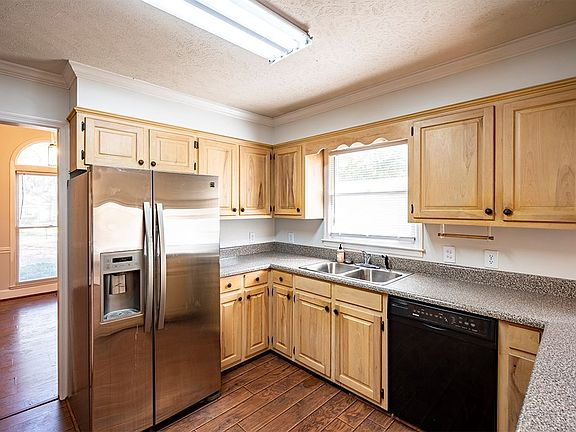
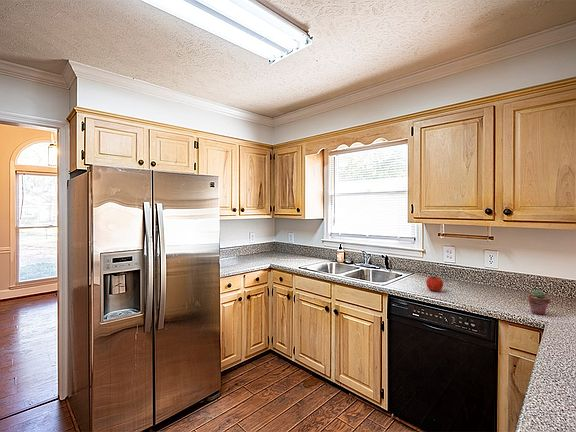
+ potted succulent (538, 301)
+ apple (434, 282)
